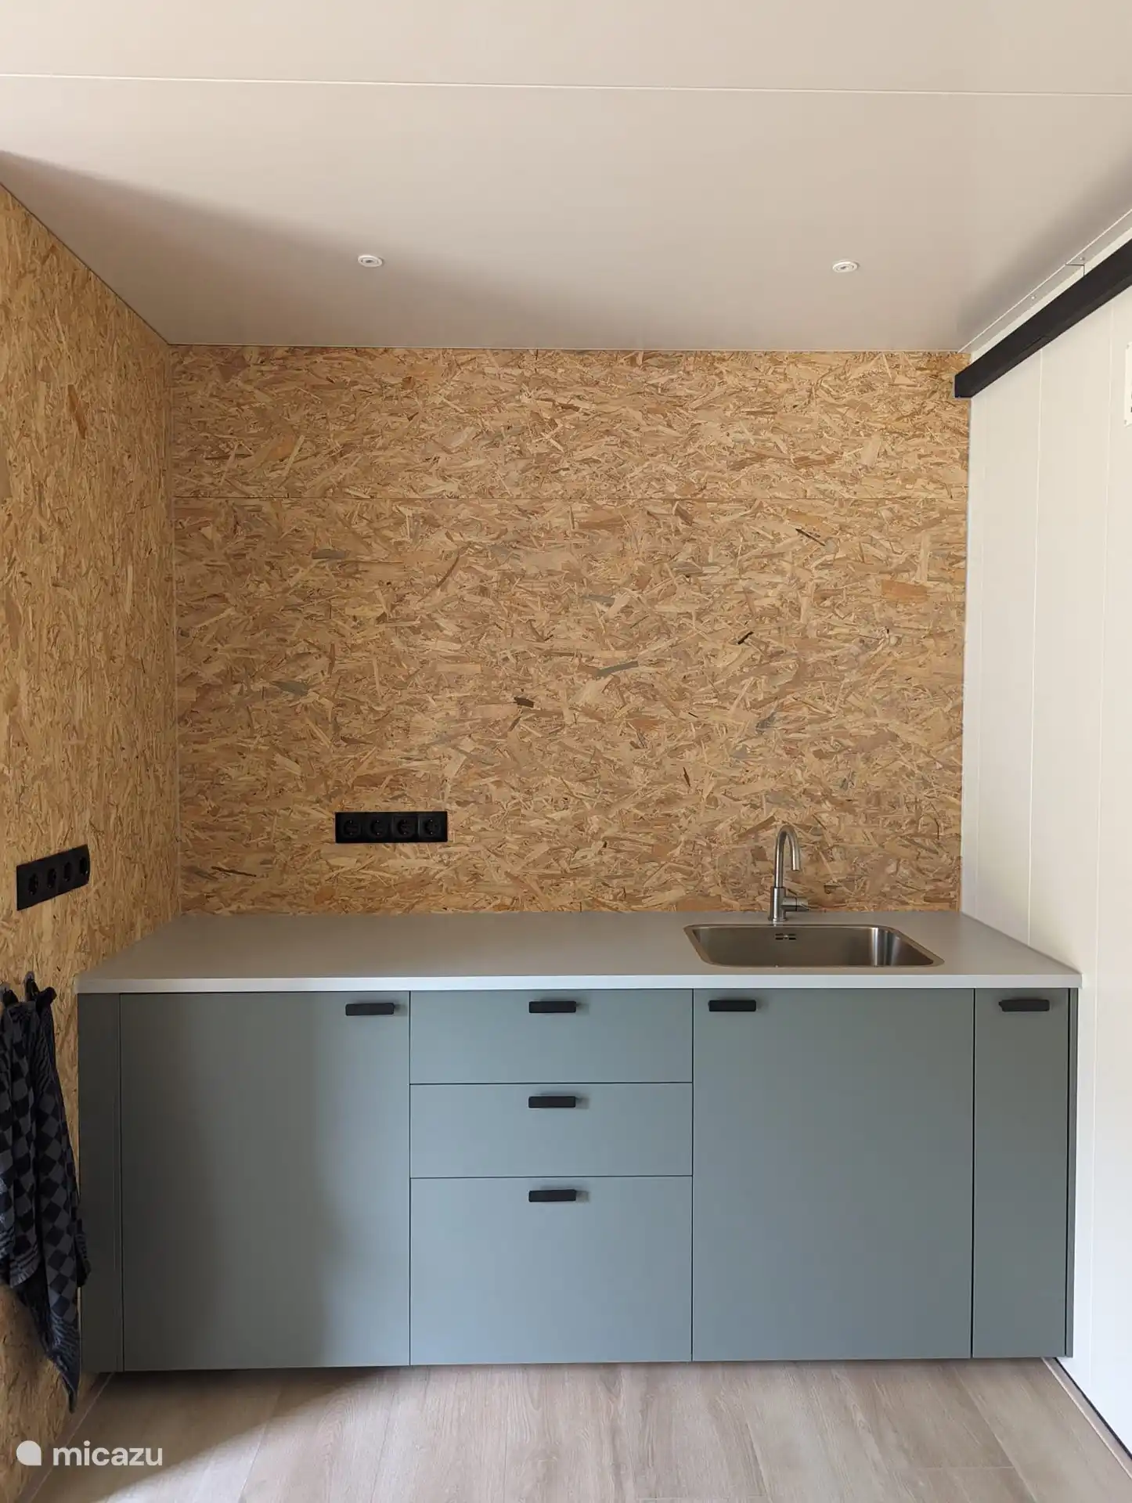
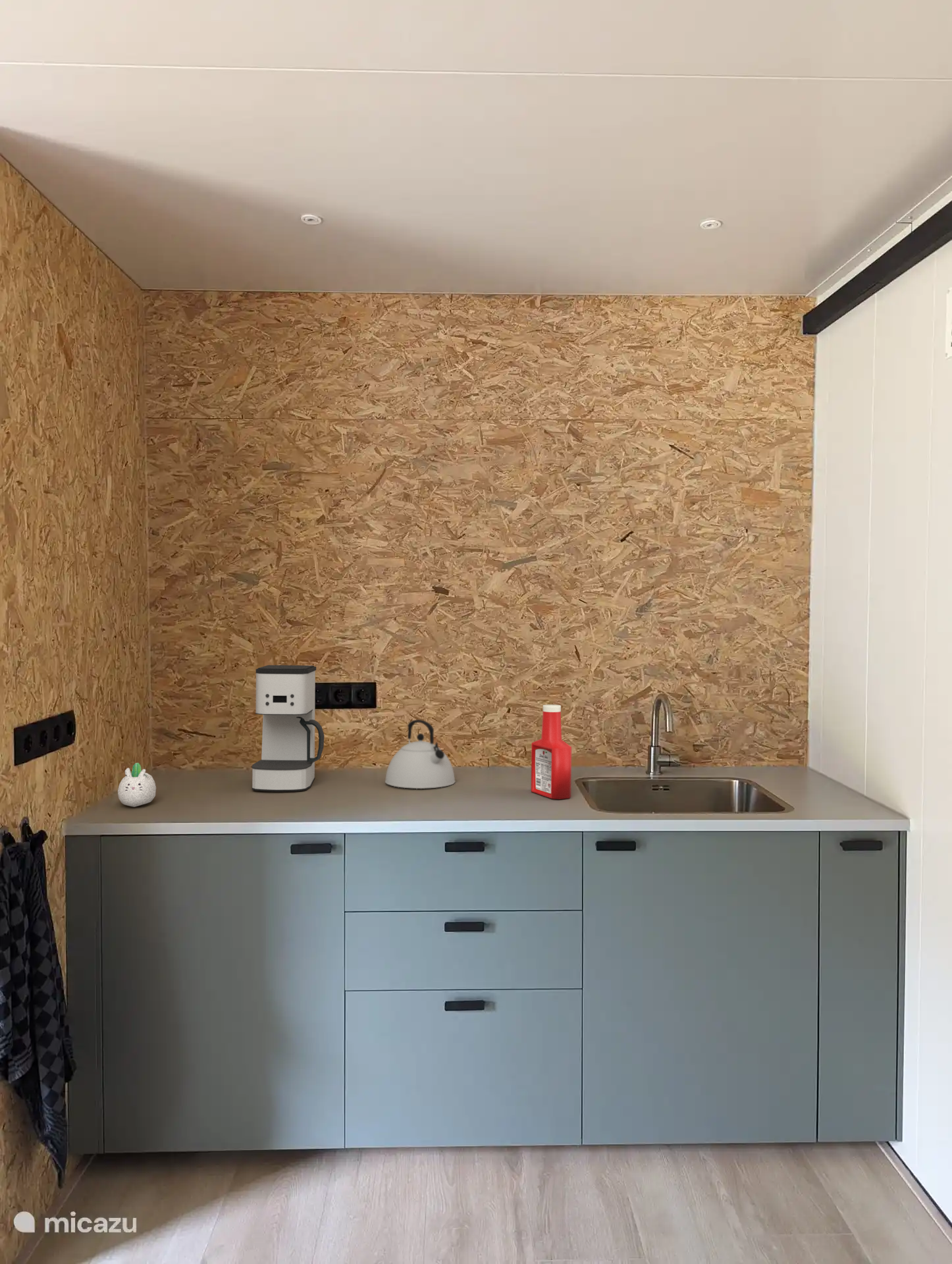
+ kettle (421, 751)
+ coffee maker (290, 726)
+ soap bottle (551, 750)
+ succulent planter (136, 783)
